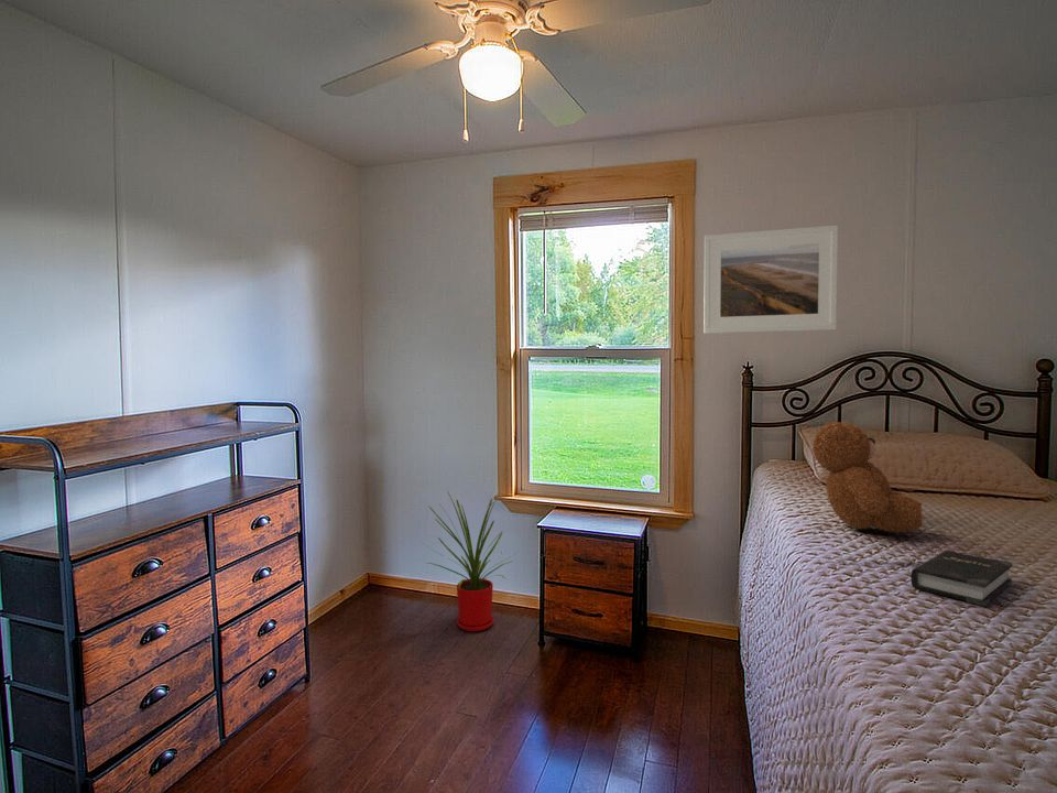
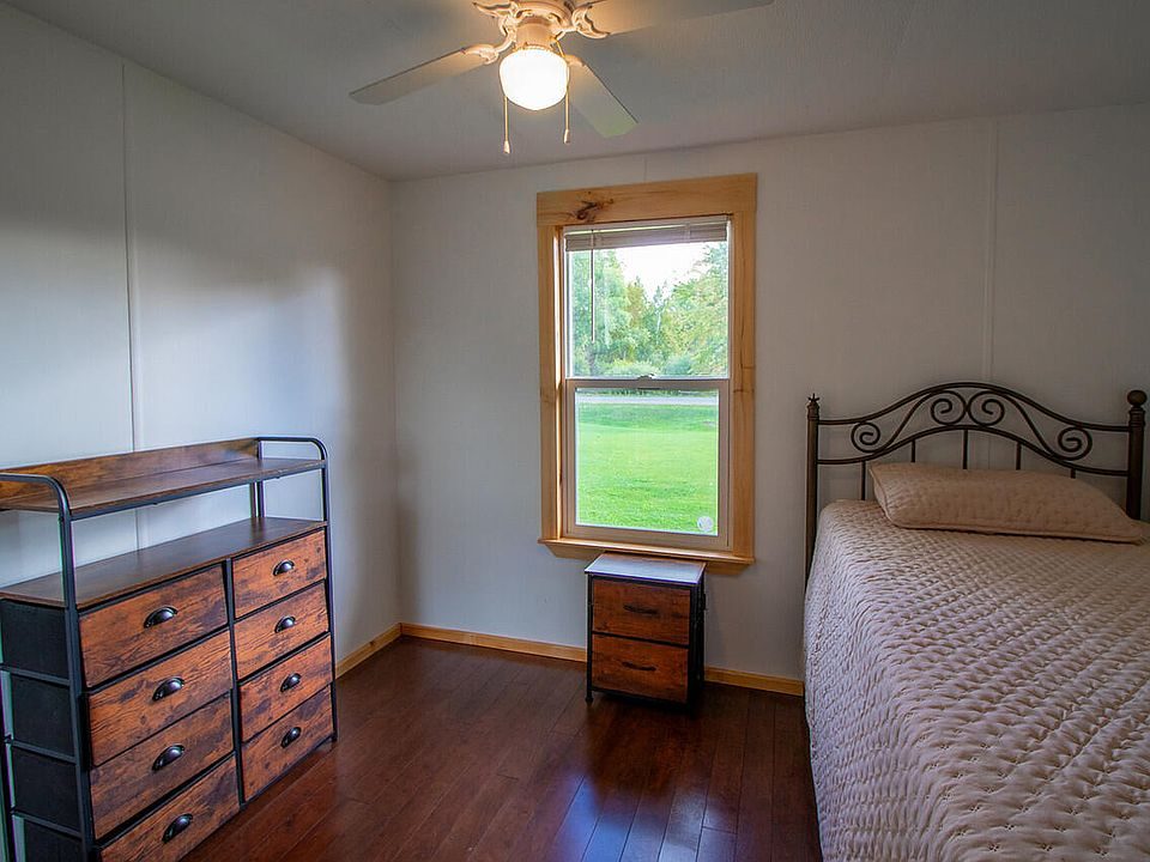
- house plant (475, 558)
- teddy bear (863, 475)
- hardback book (961, 575)
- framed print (767, 281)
